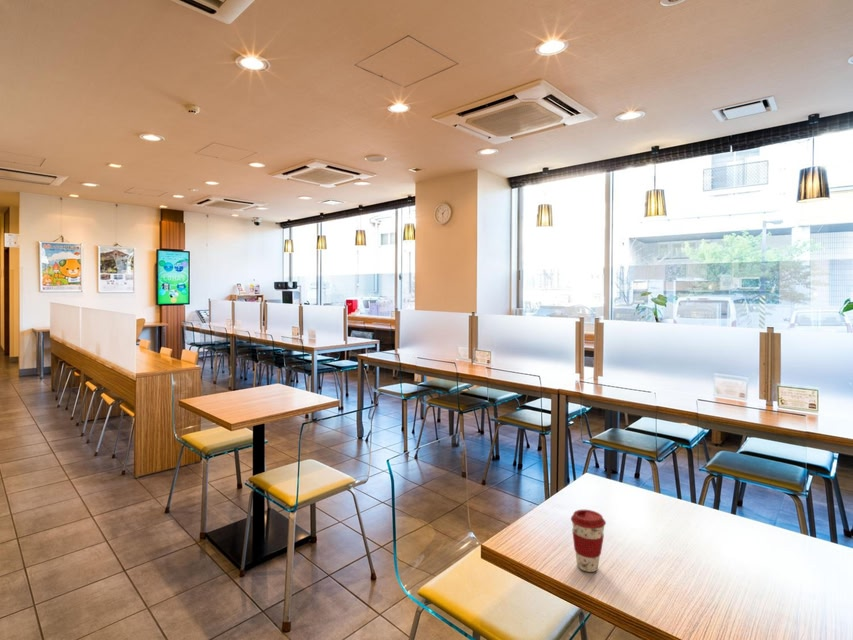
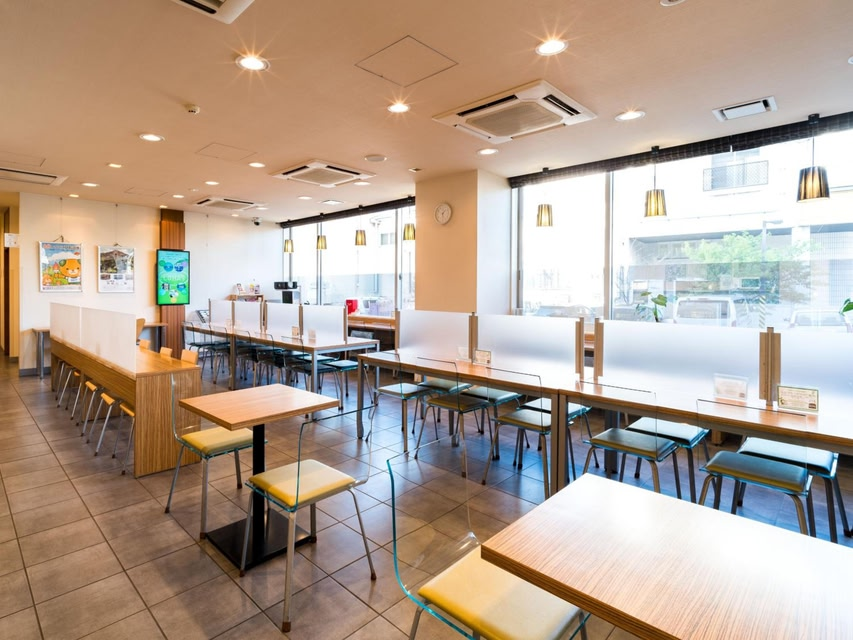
- coffee cup (587, 540)
